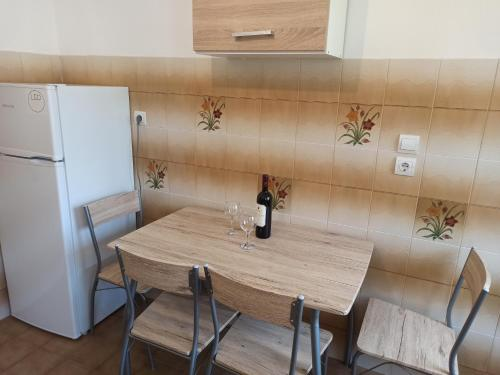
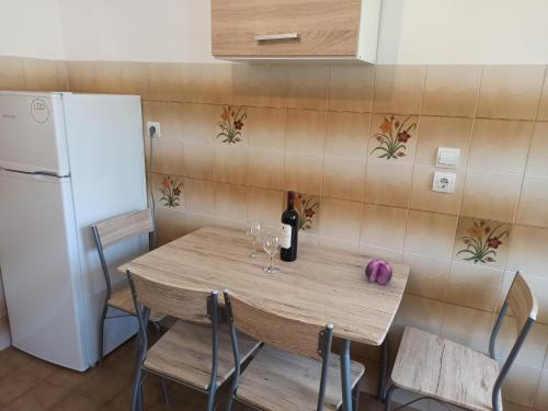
+ fruit (378, 271)
